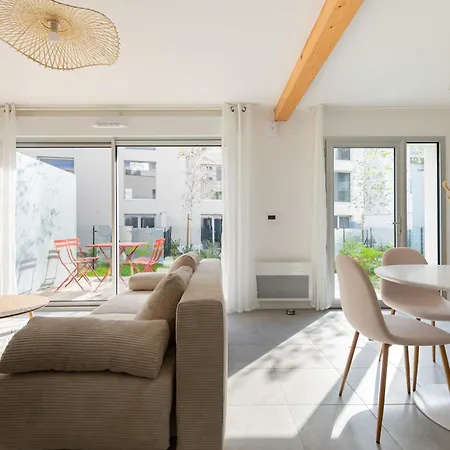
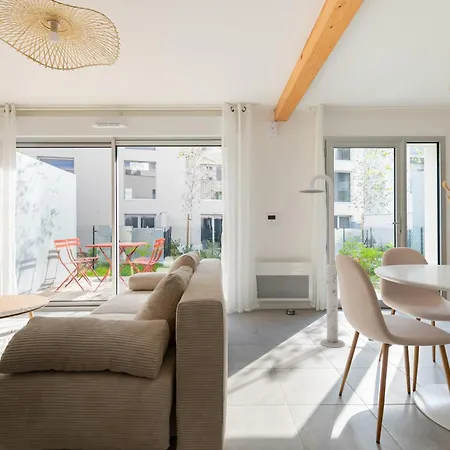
+ floor lamp (329, 257)
